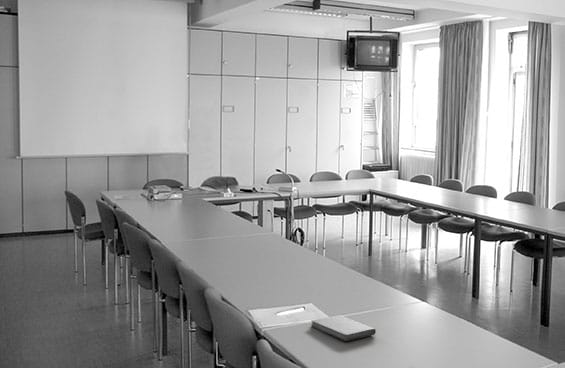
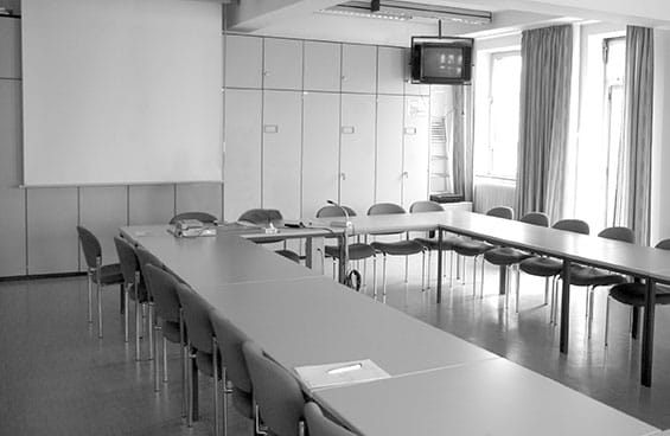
- notebook (342, 327)
